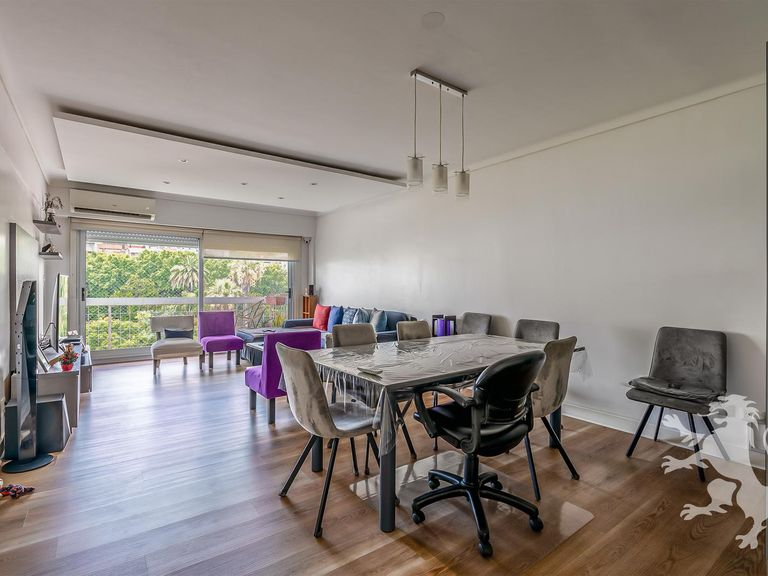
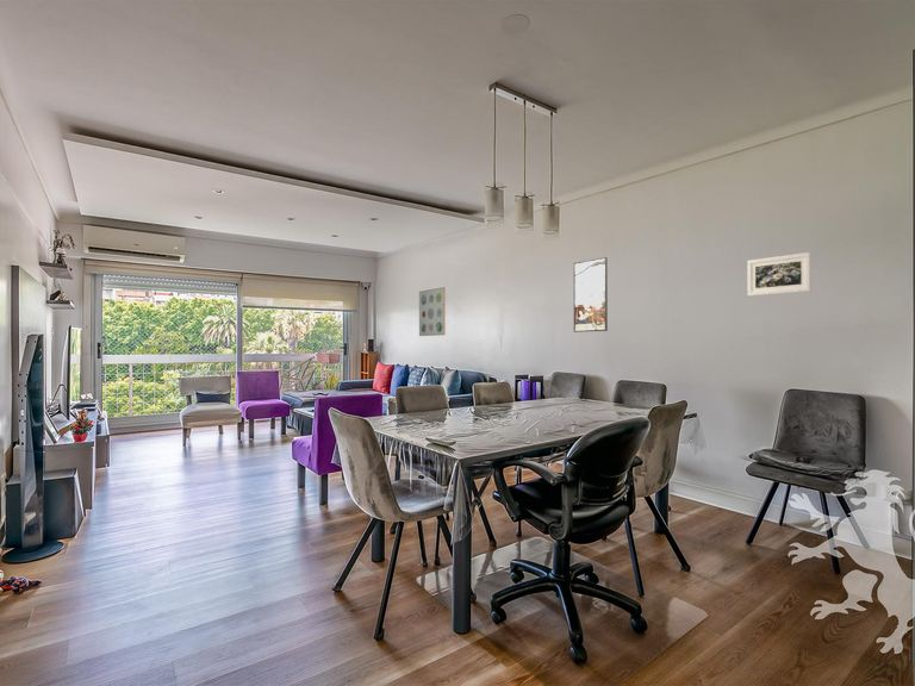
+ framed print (590, 295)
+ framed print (777, 275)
+ wall art (431, 312)
